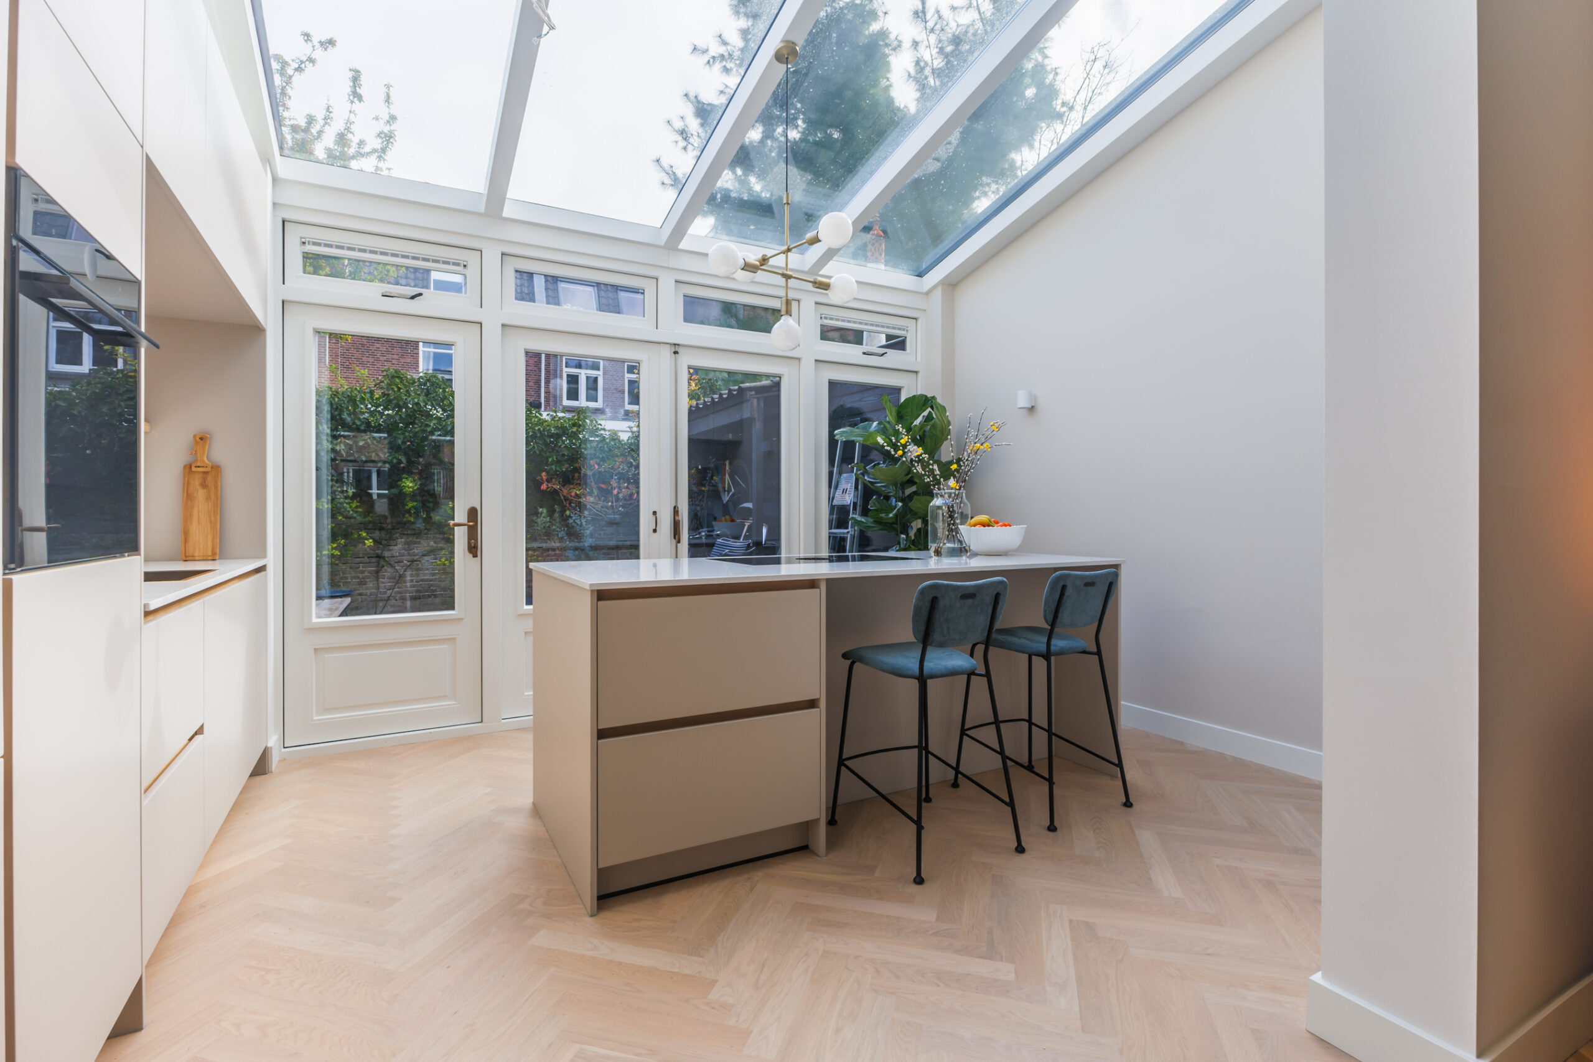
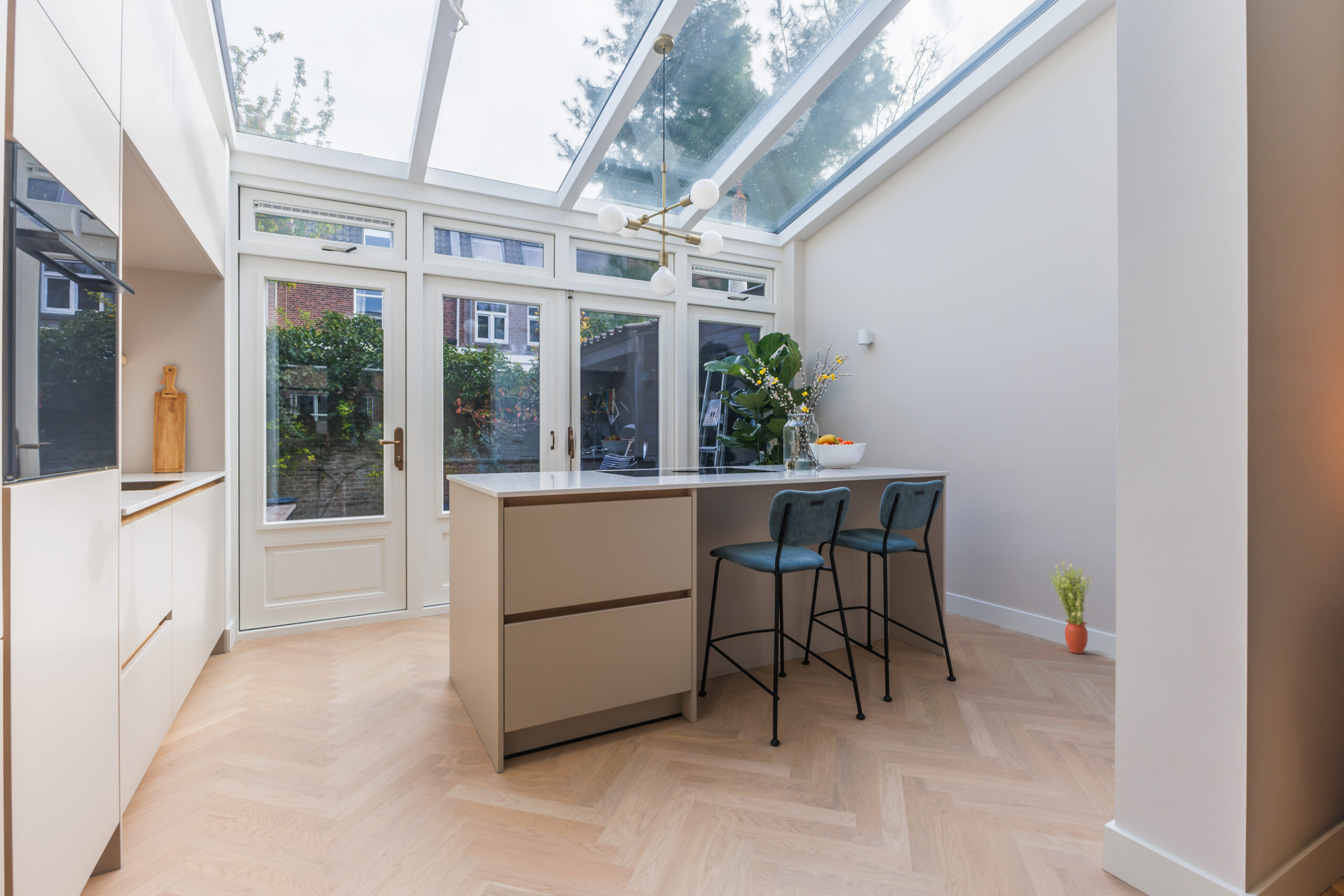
+ potted plant (1069, 607)
